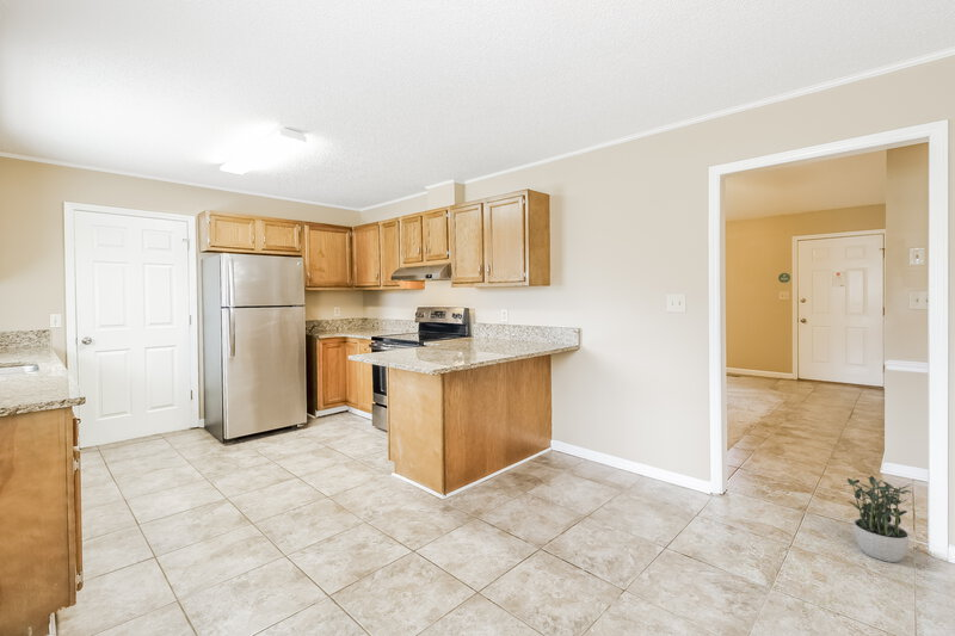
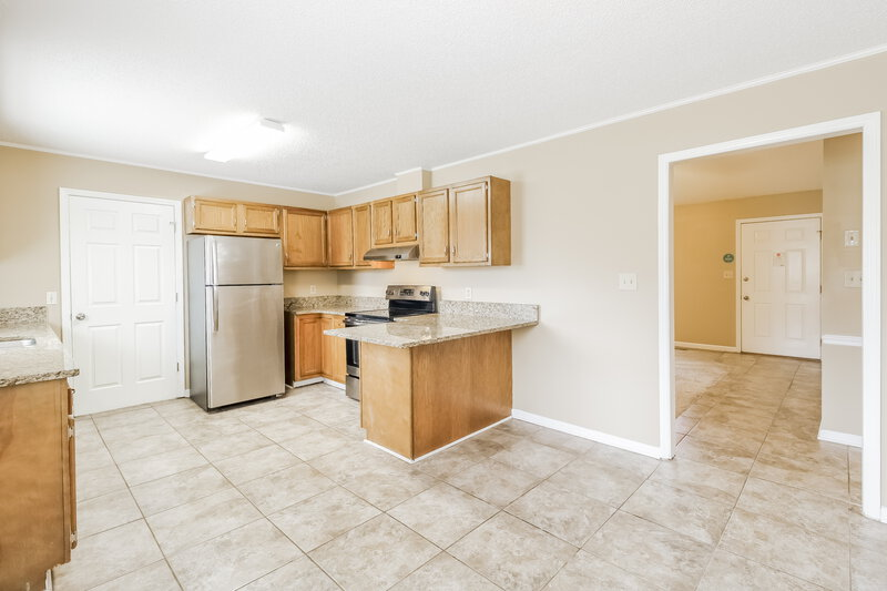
- potted plant (876, 513)
